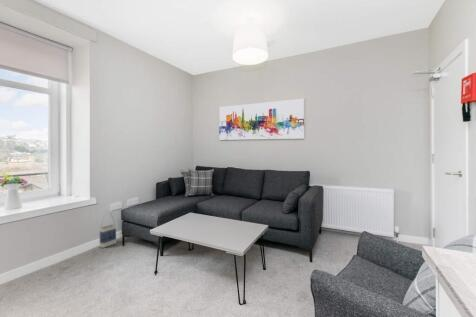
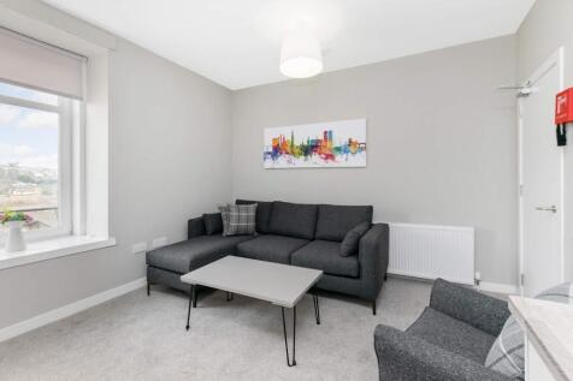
- bag (107, 228)
